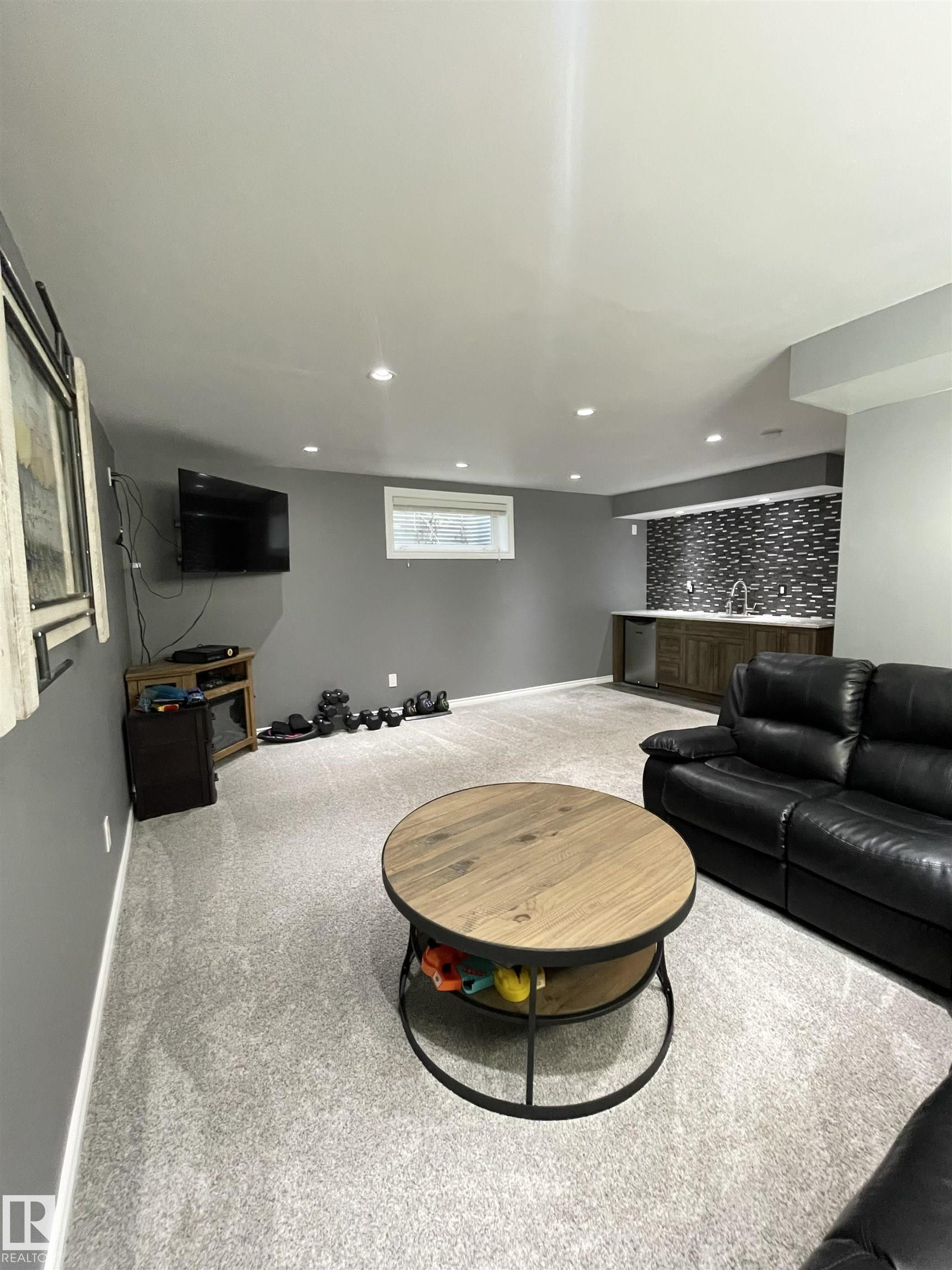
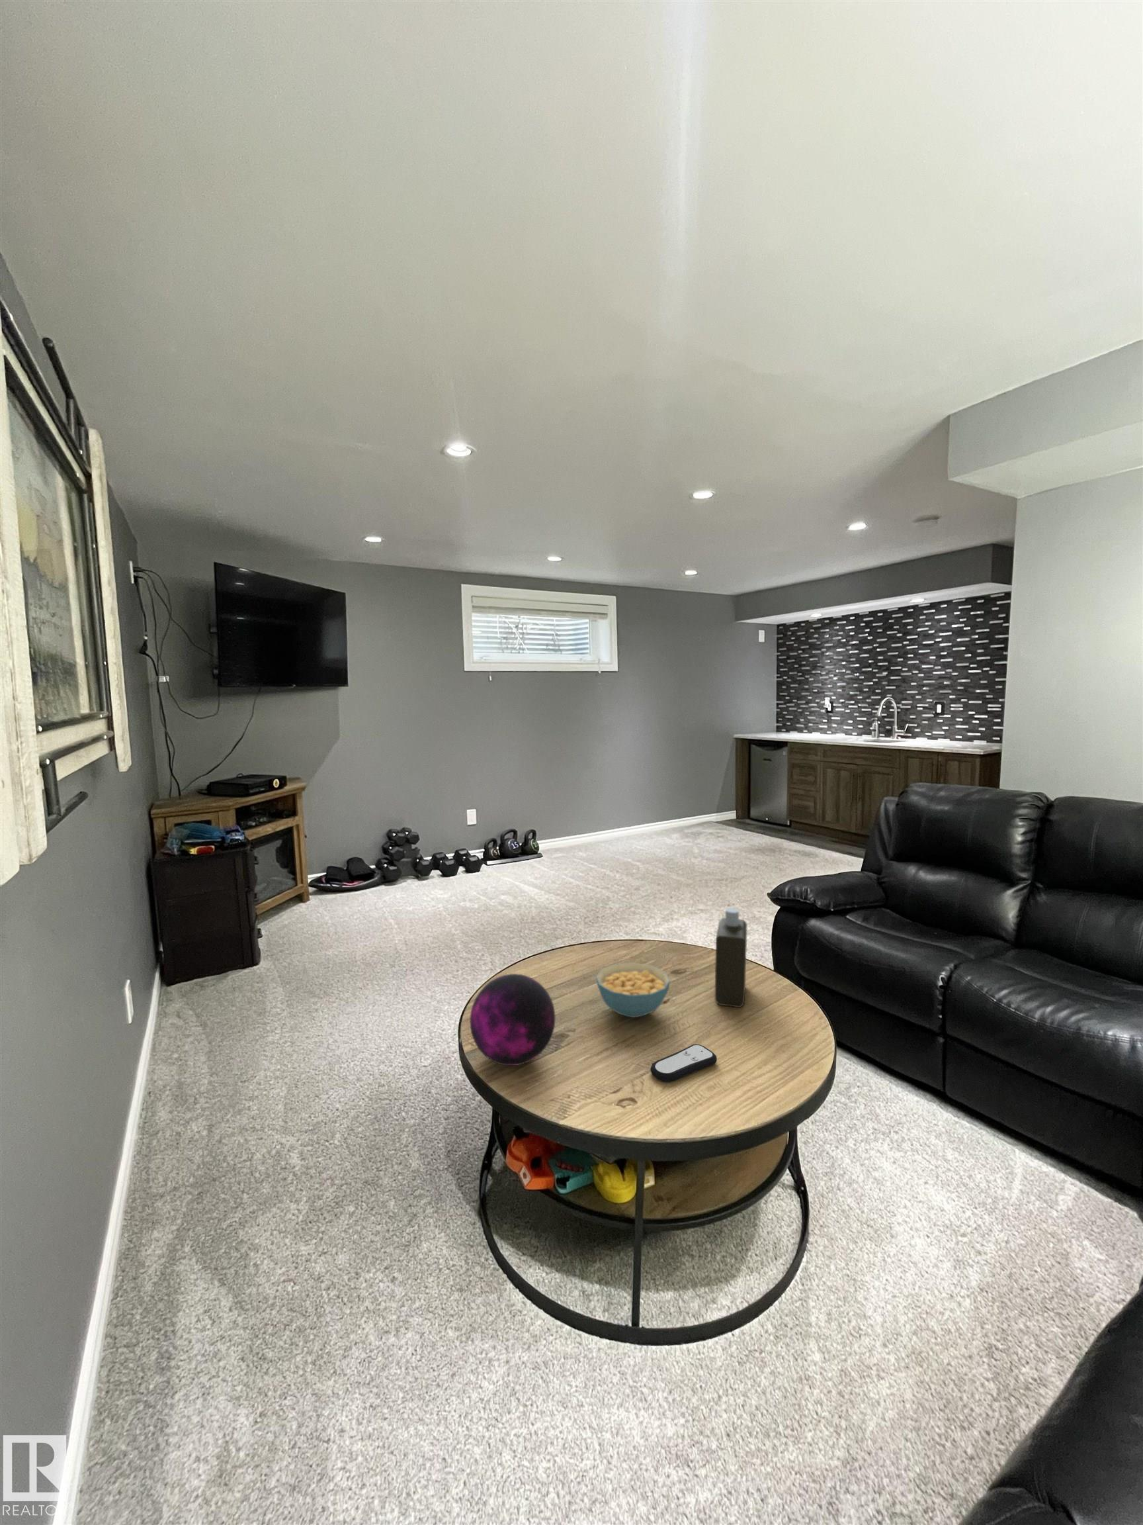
+ decorative orb (513, 1018)
+ remote control (683, 1063)
+ bottle (731, 952)
+ cereal bowl (633, 994)
